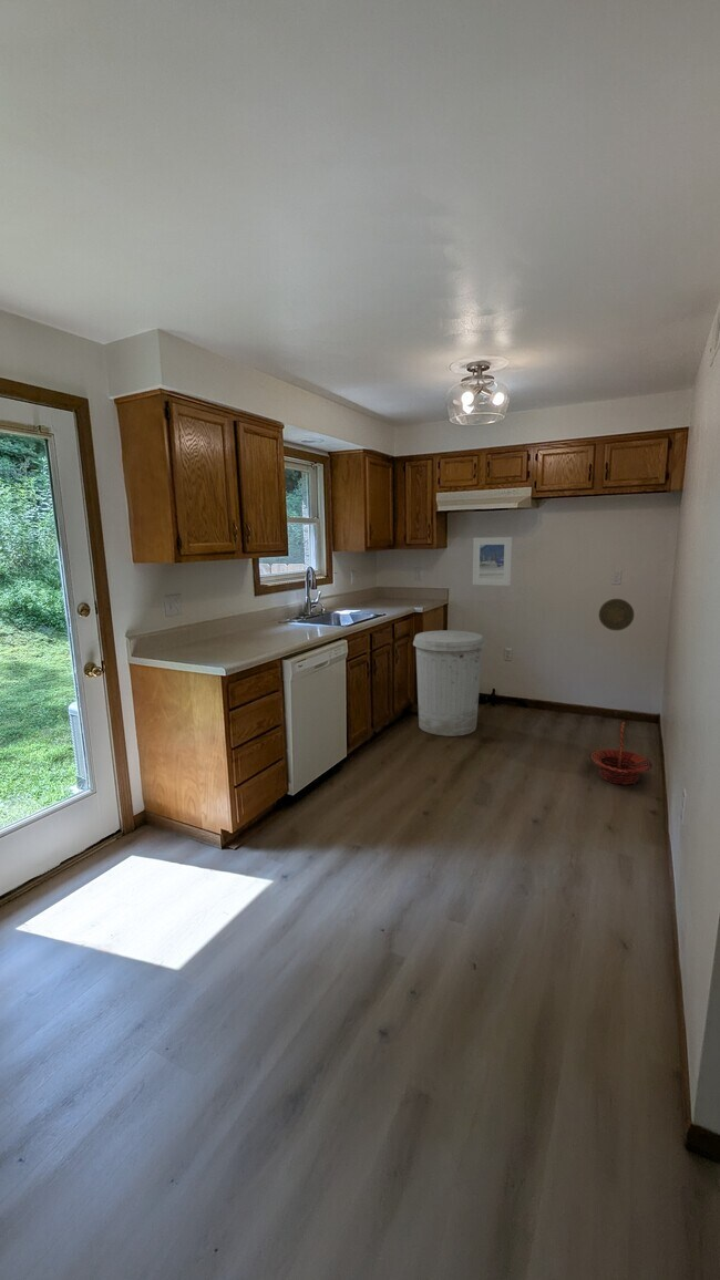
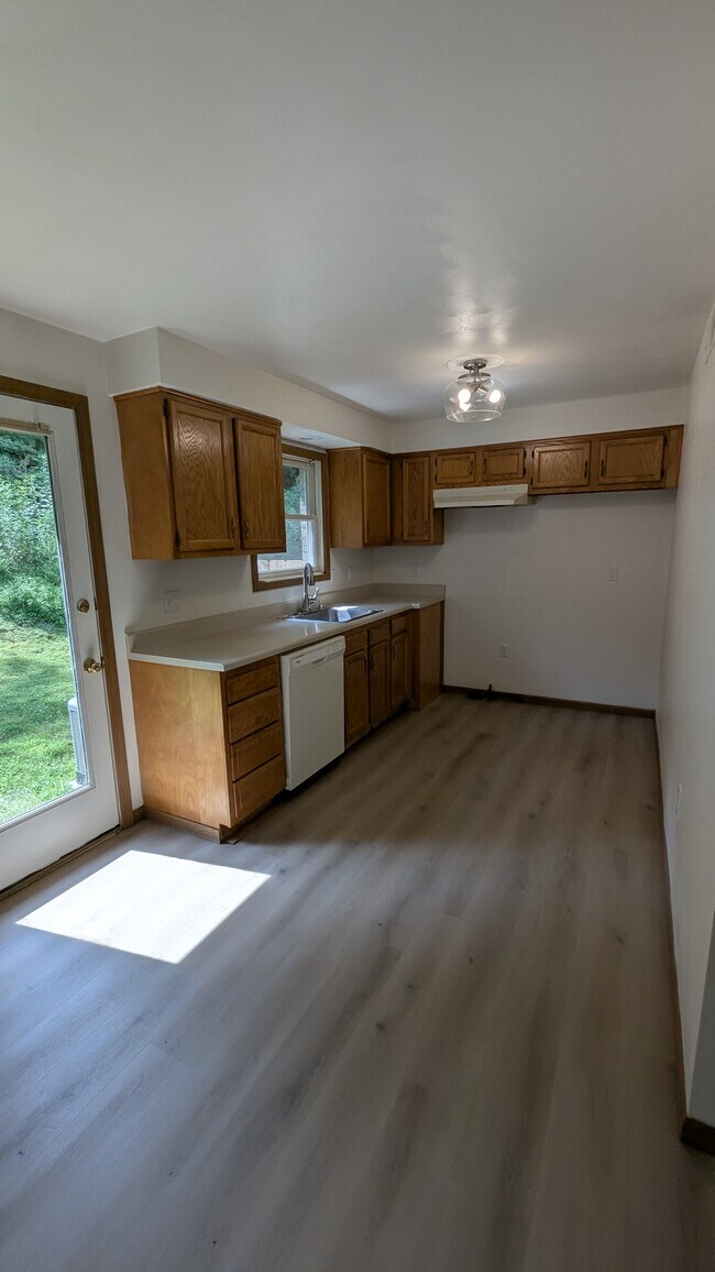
- basket (620, 750)
- decorative plate (616, 615)
- trash can (448, 680)
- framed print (491, 561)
